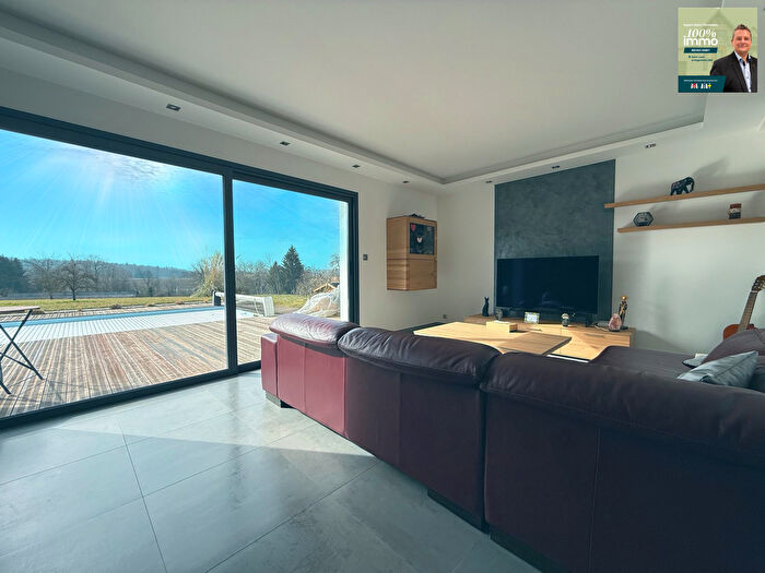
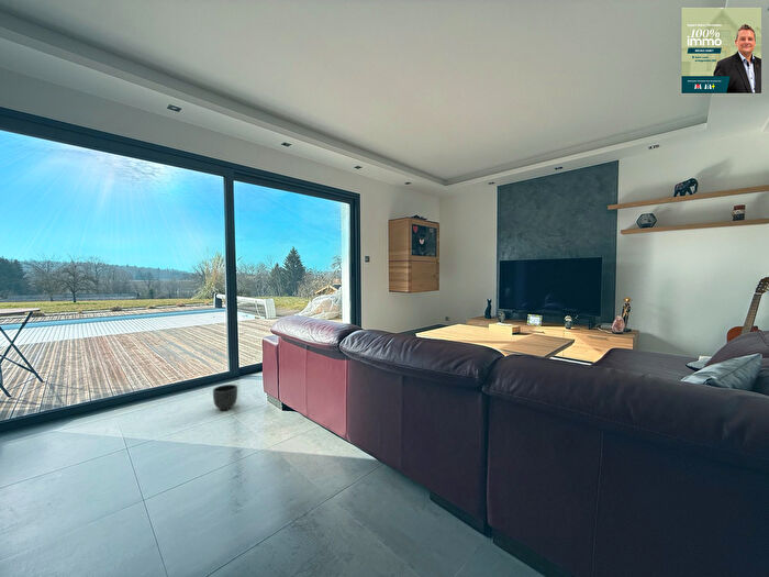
+ planter (225, 398)
